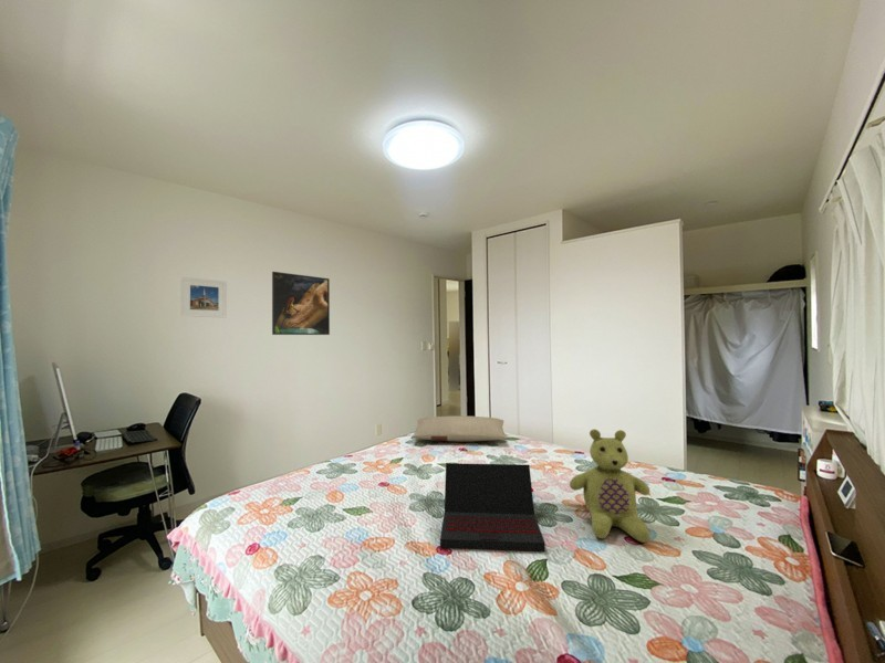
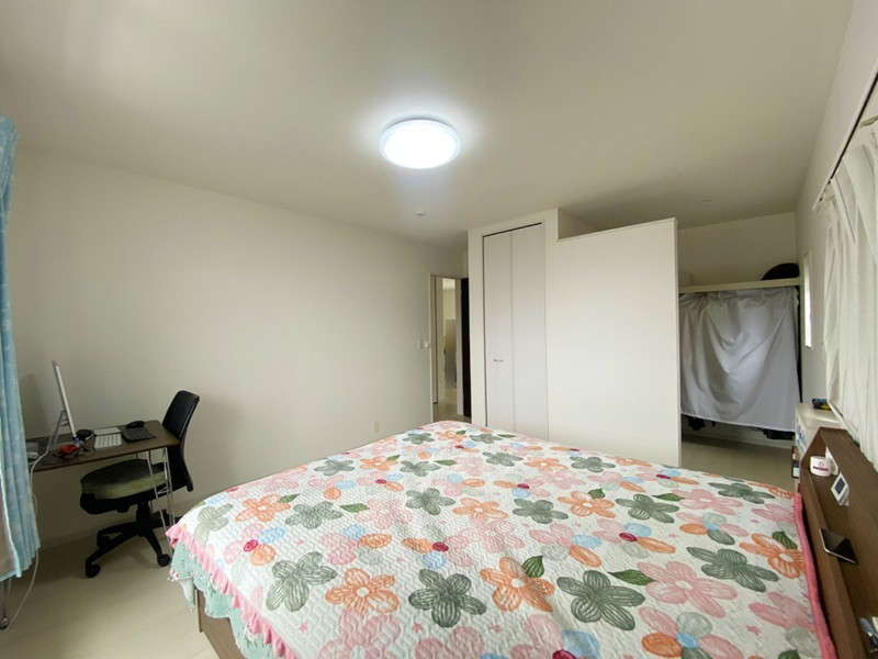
- pillow (459, 428)
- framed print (204, 297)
- stuffed bear (612, 480)
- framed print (302, 305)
- laptop (489, 501)
